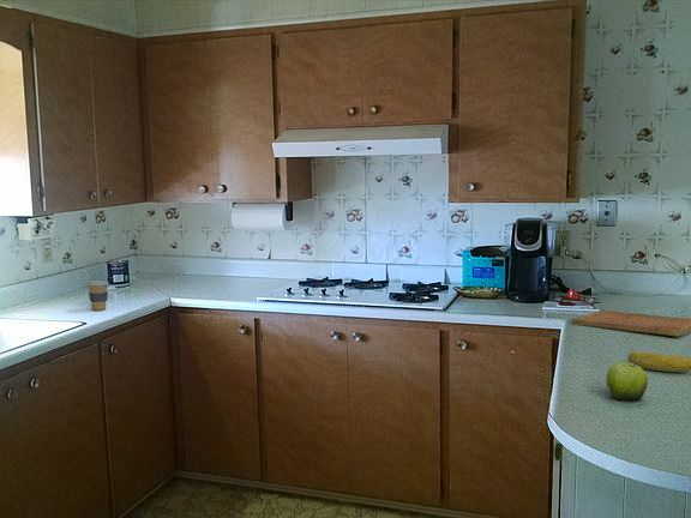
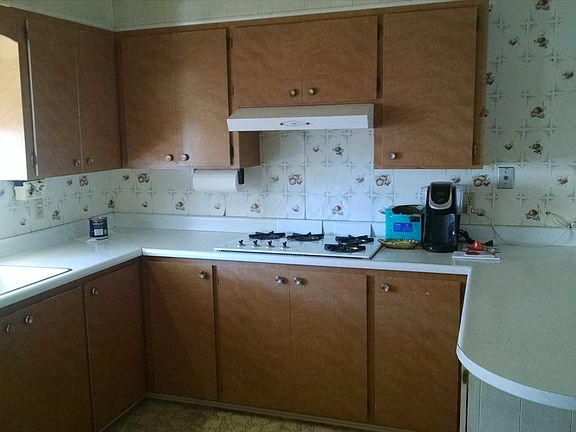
- cutting board (637, 321)
- fruit (626, 379)
- banana (661, 360)
- coffee cup (97, 295)
